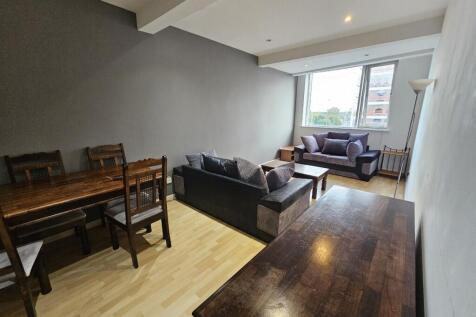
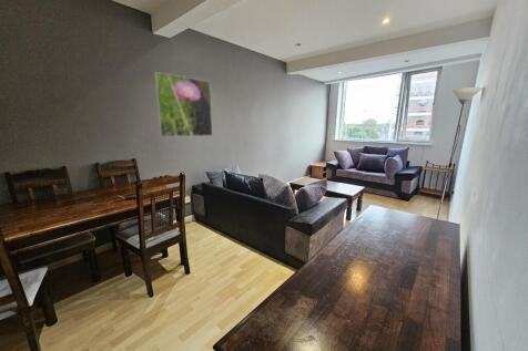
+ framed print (186, 107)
